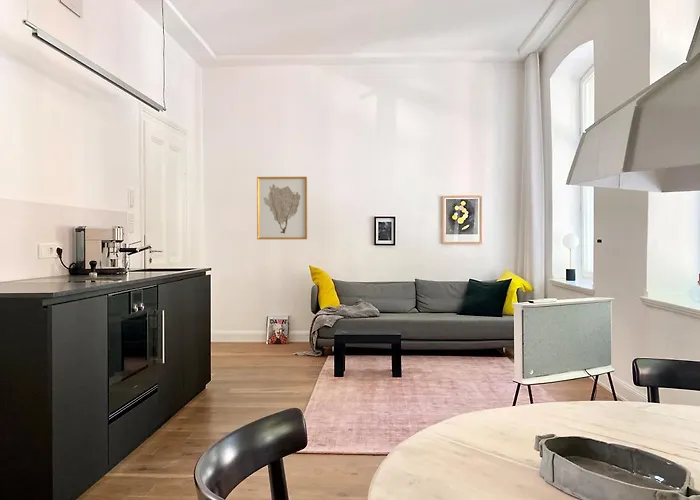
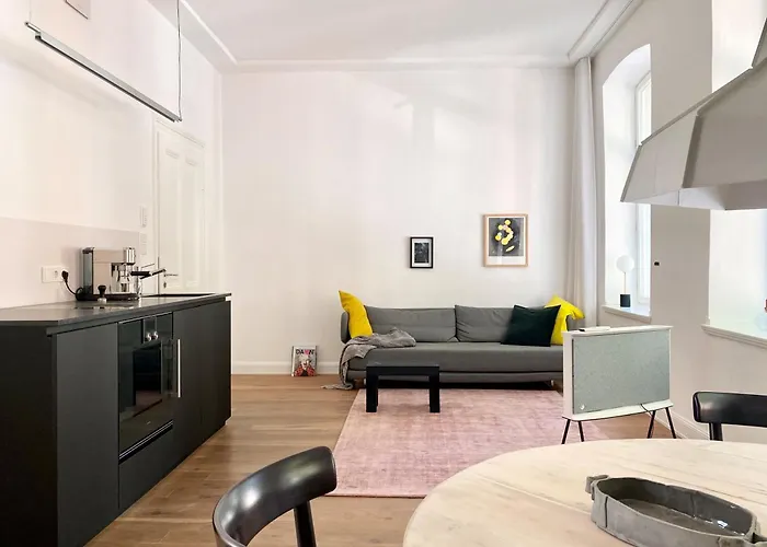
- wall art (282, 208)
